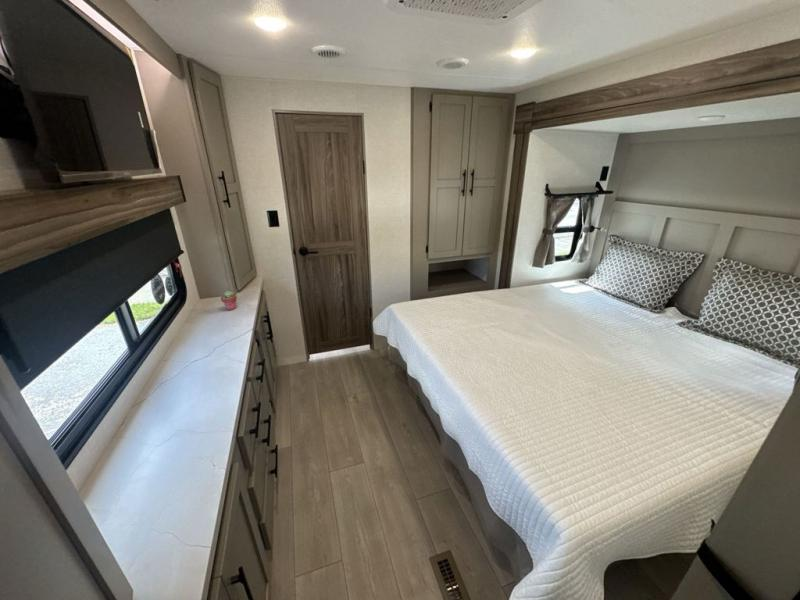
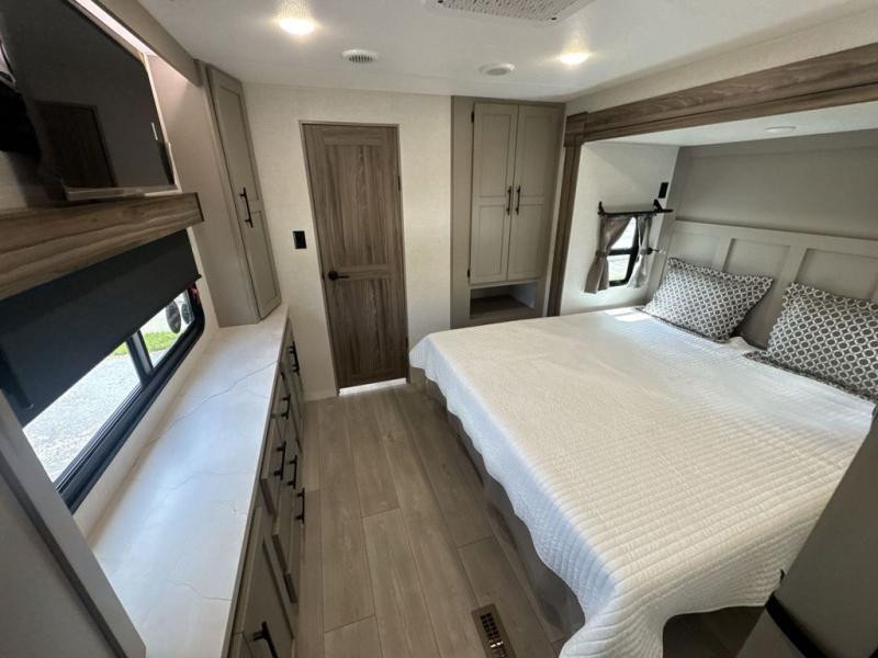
- potted succulent (229, 299)
